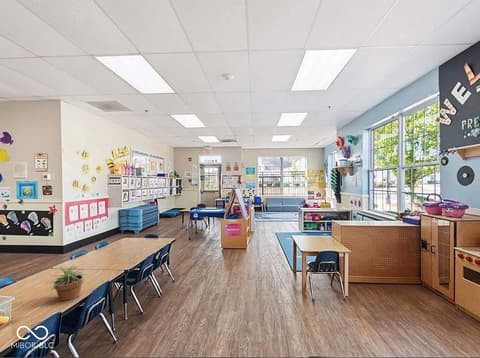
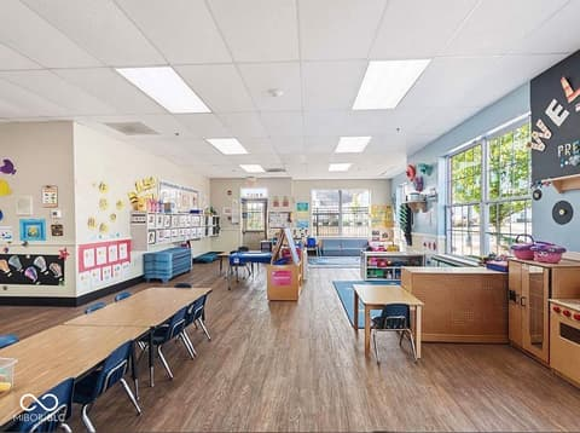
- potted plant (68, 280)
